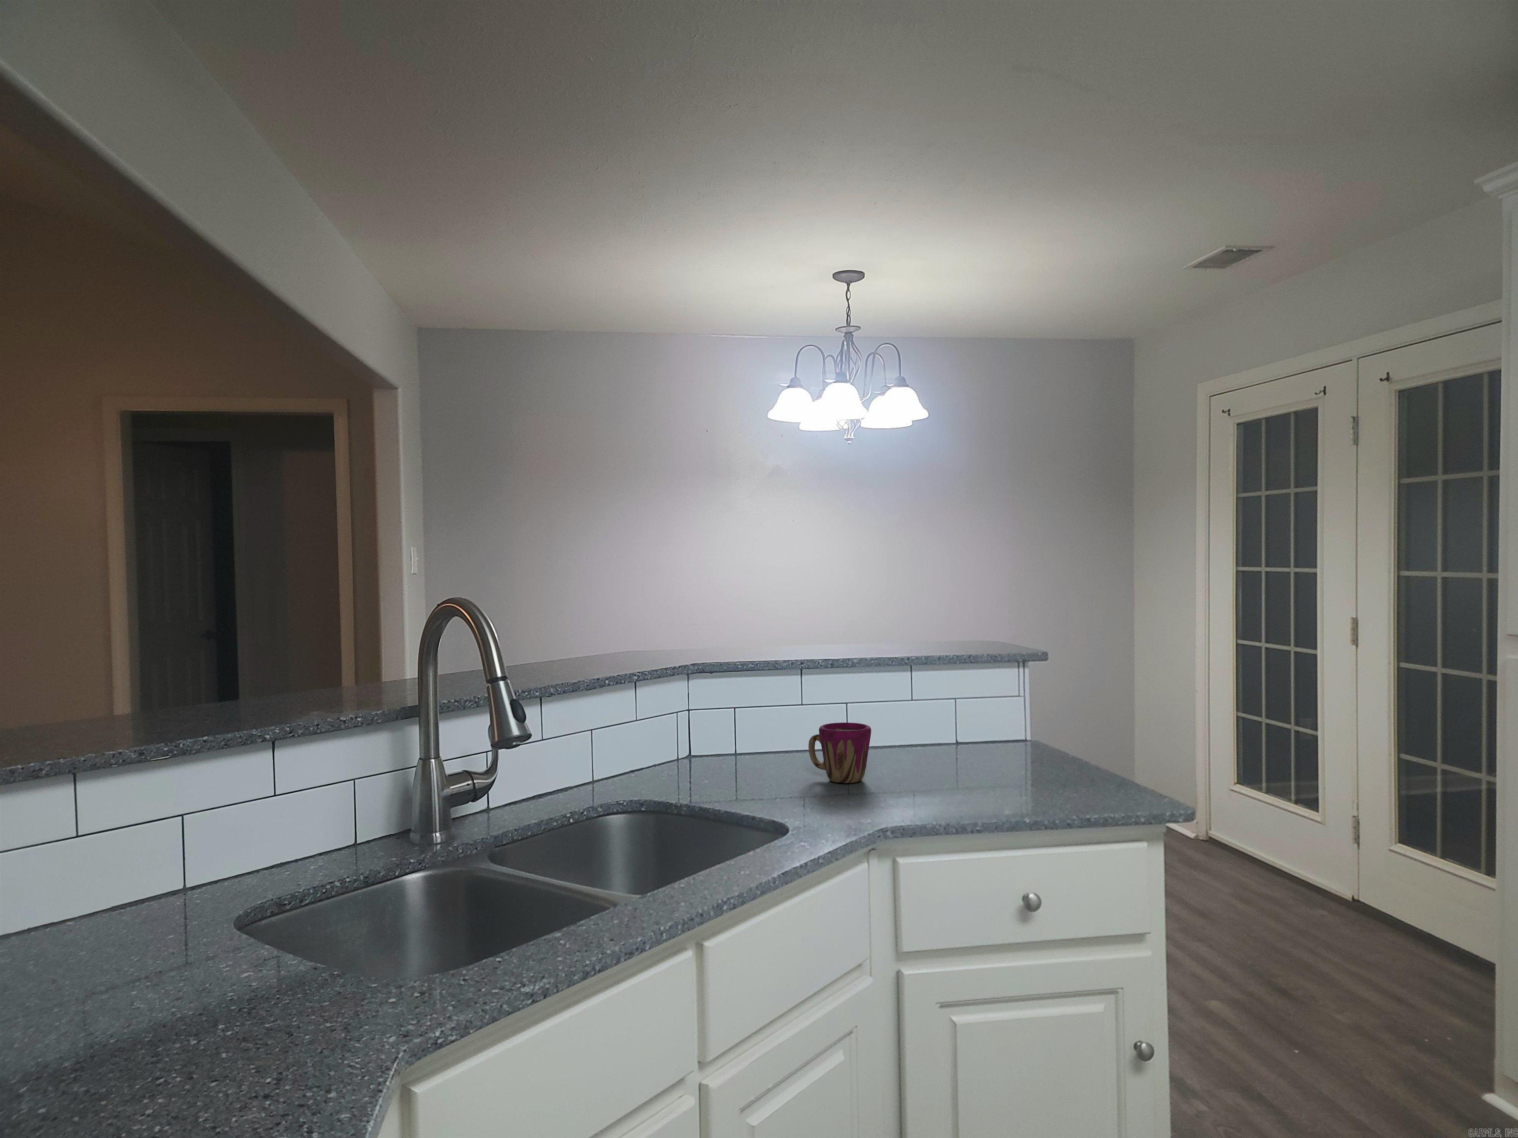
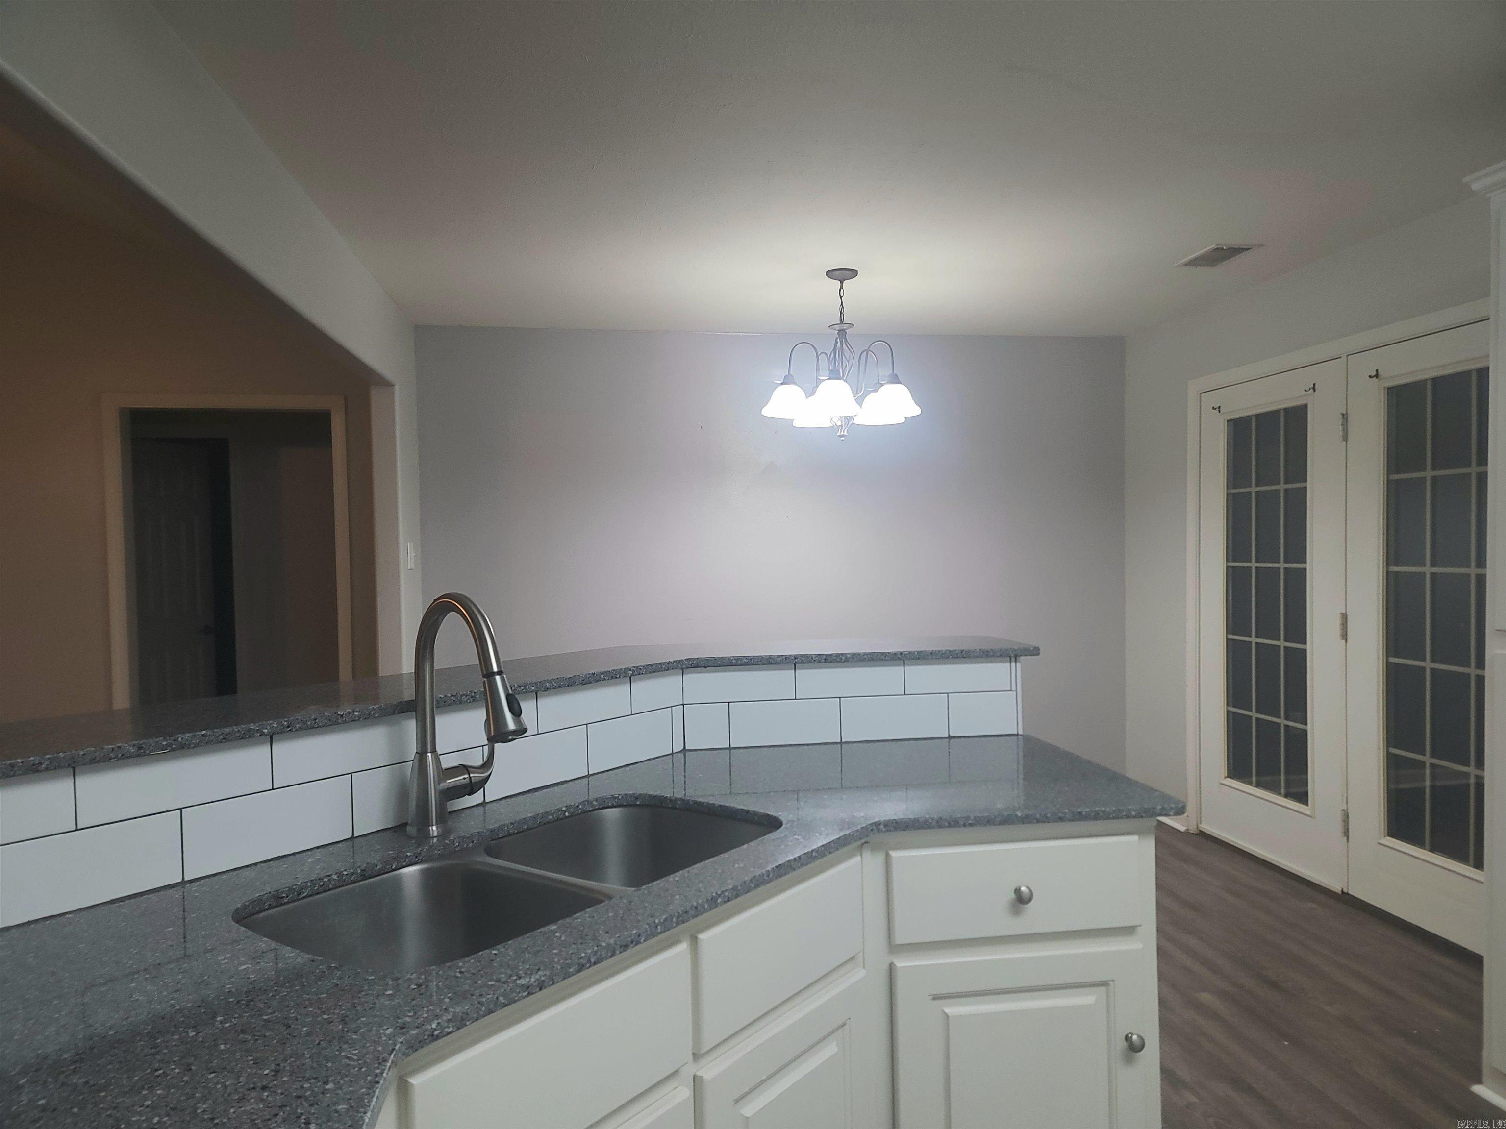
- cup (839, 752)
